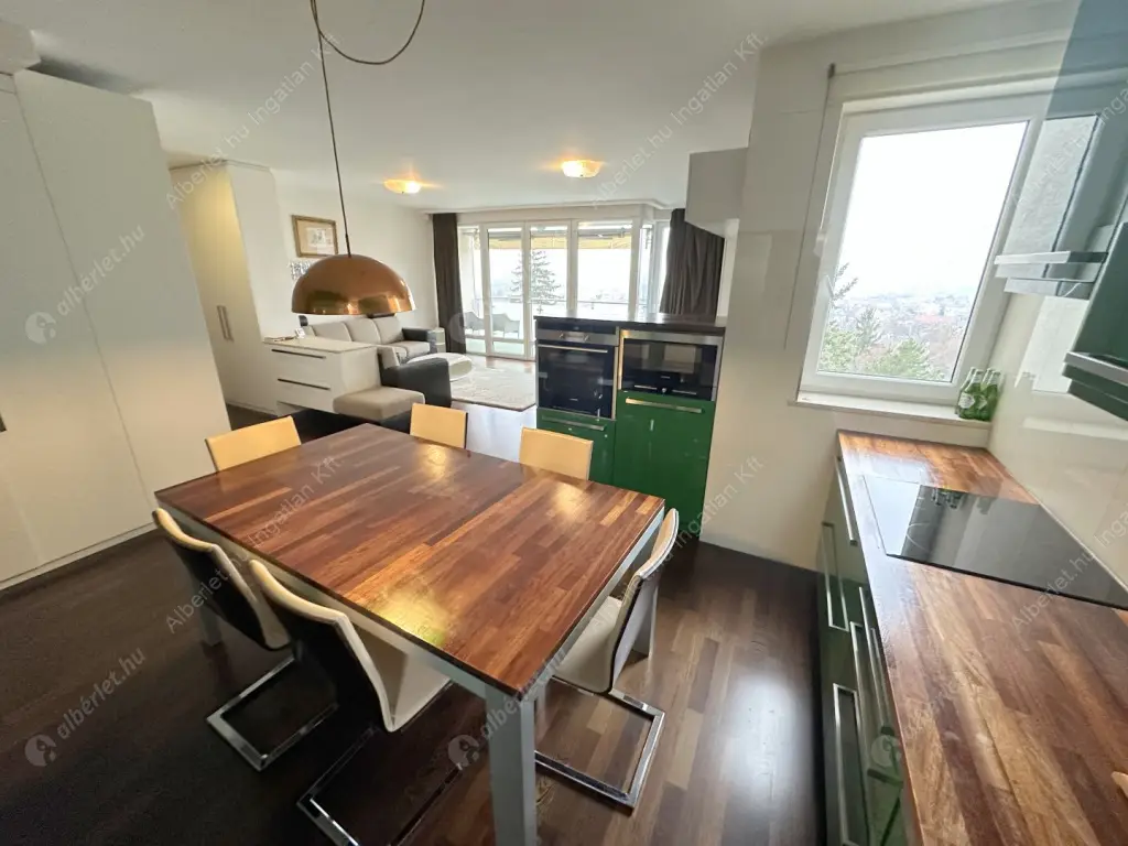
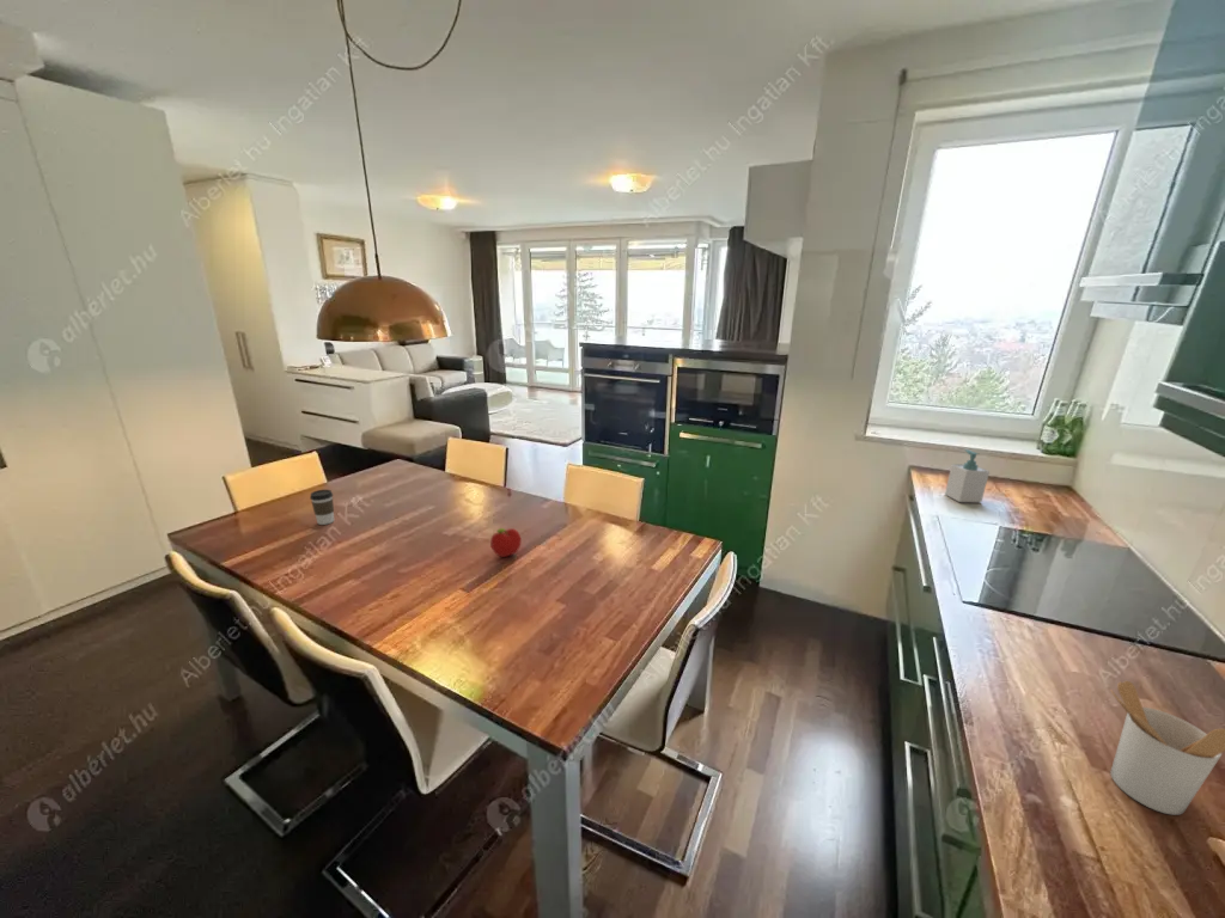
+ coffee cup (323, 507)
+ fruit (505, 540)
+ soap bottle (968, 475)
+ utensil holder (1150, 746)
